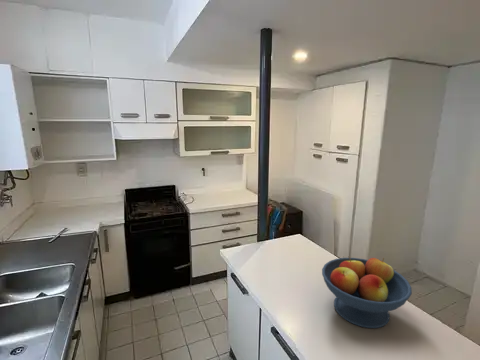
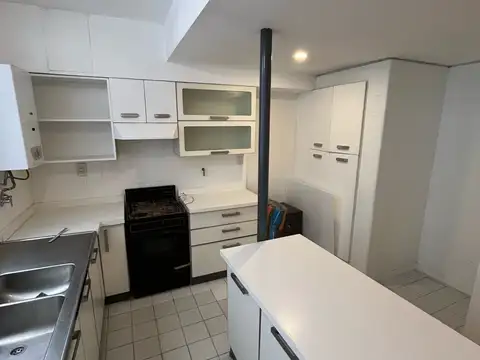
- fruit bowl (363, 287)
